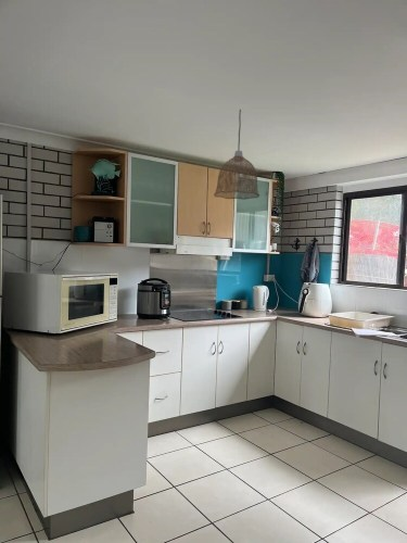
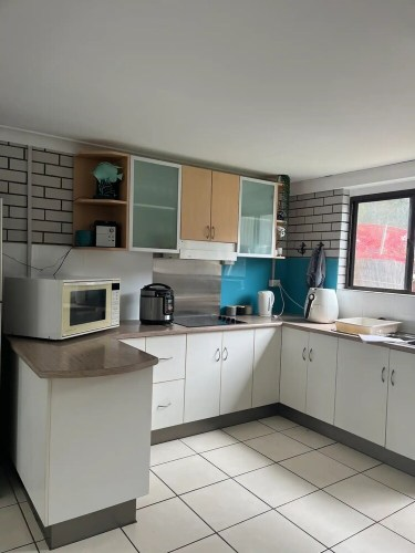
- pendant lamp (238, 153)
